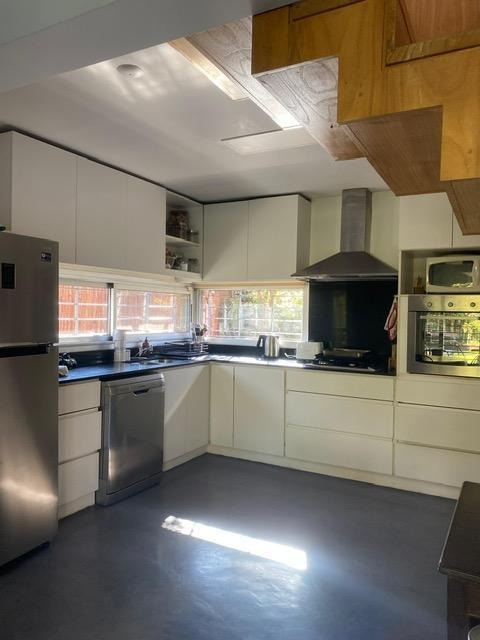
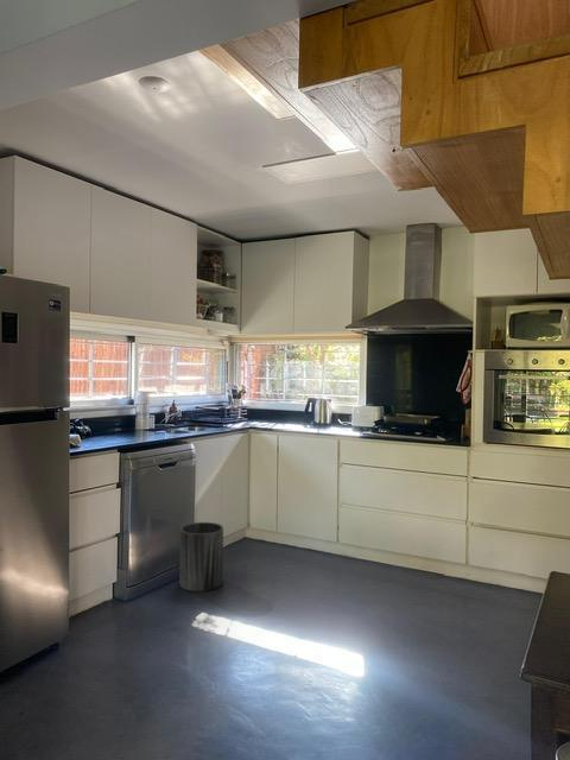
+ trash can (201, 555)
